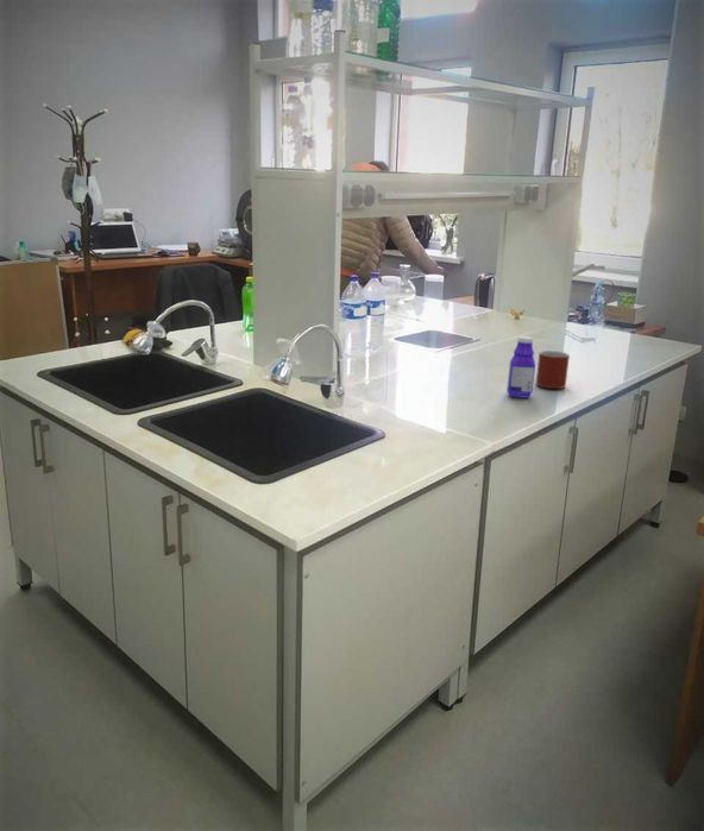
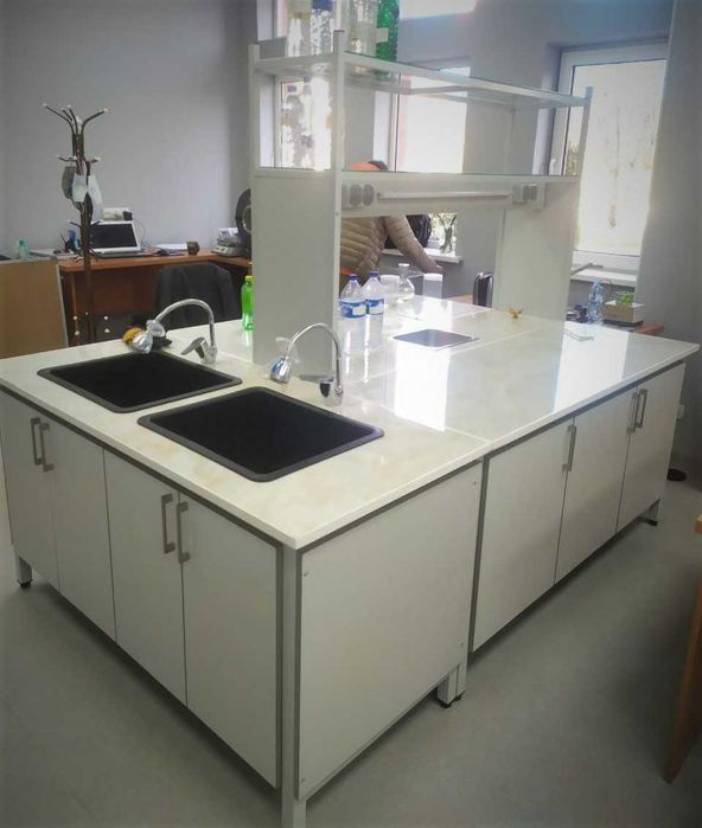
- bottle (522, 366)
- mug (549, 367)
